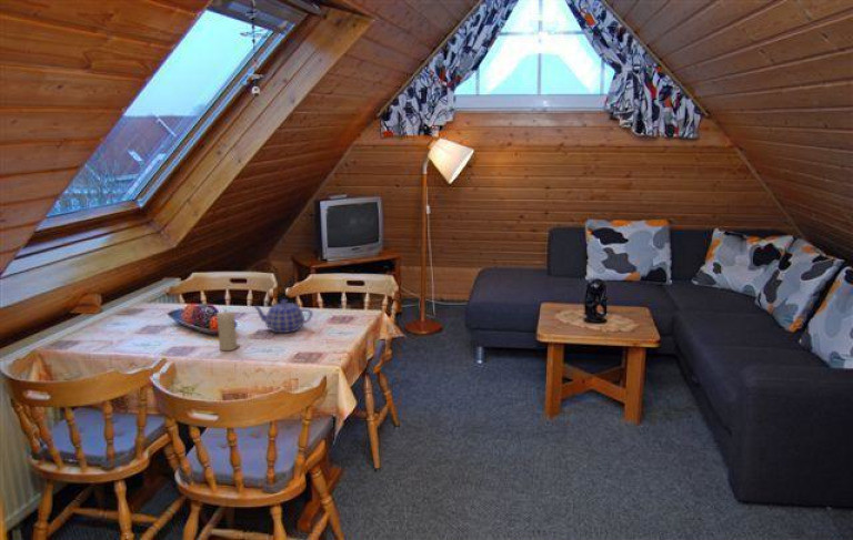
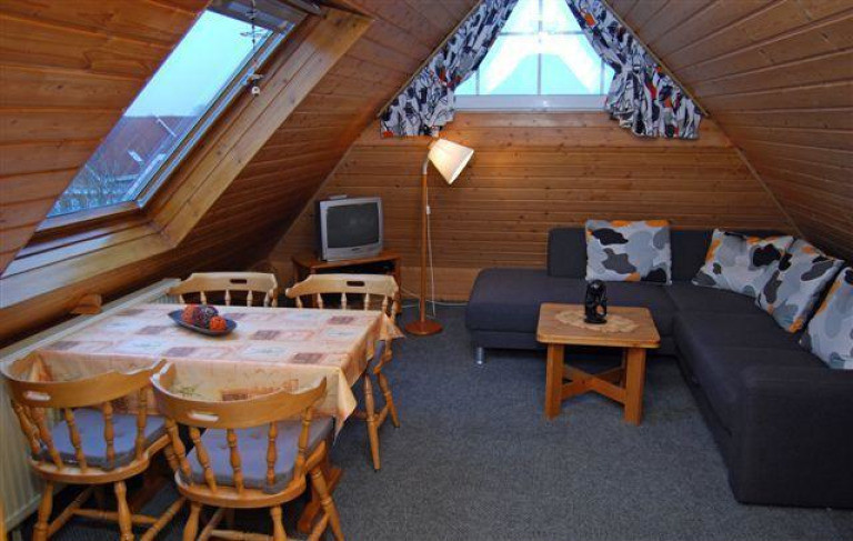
- candle (227, 328)
- teapot (282, 315)
